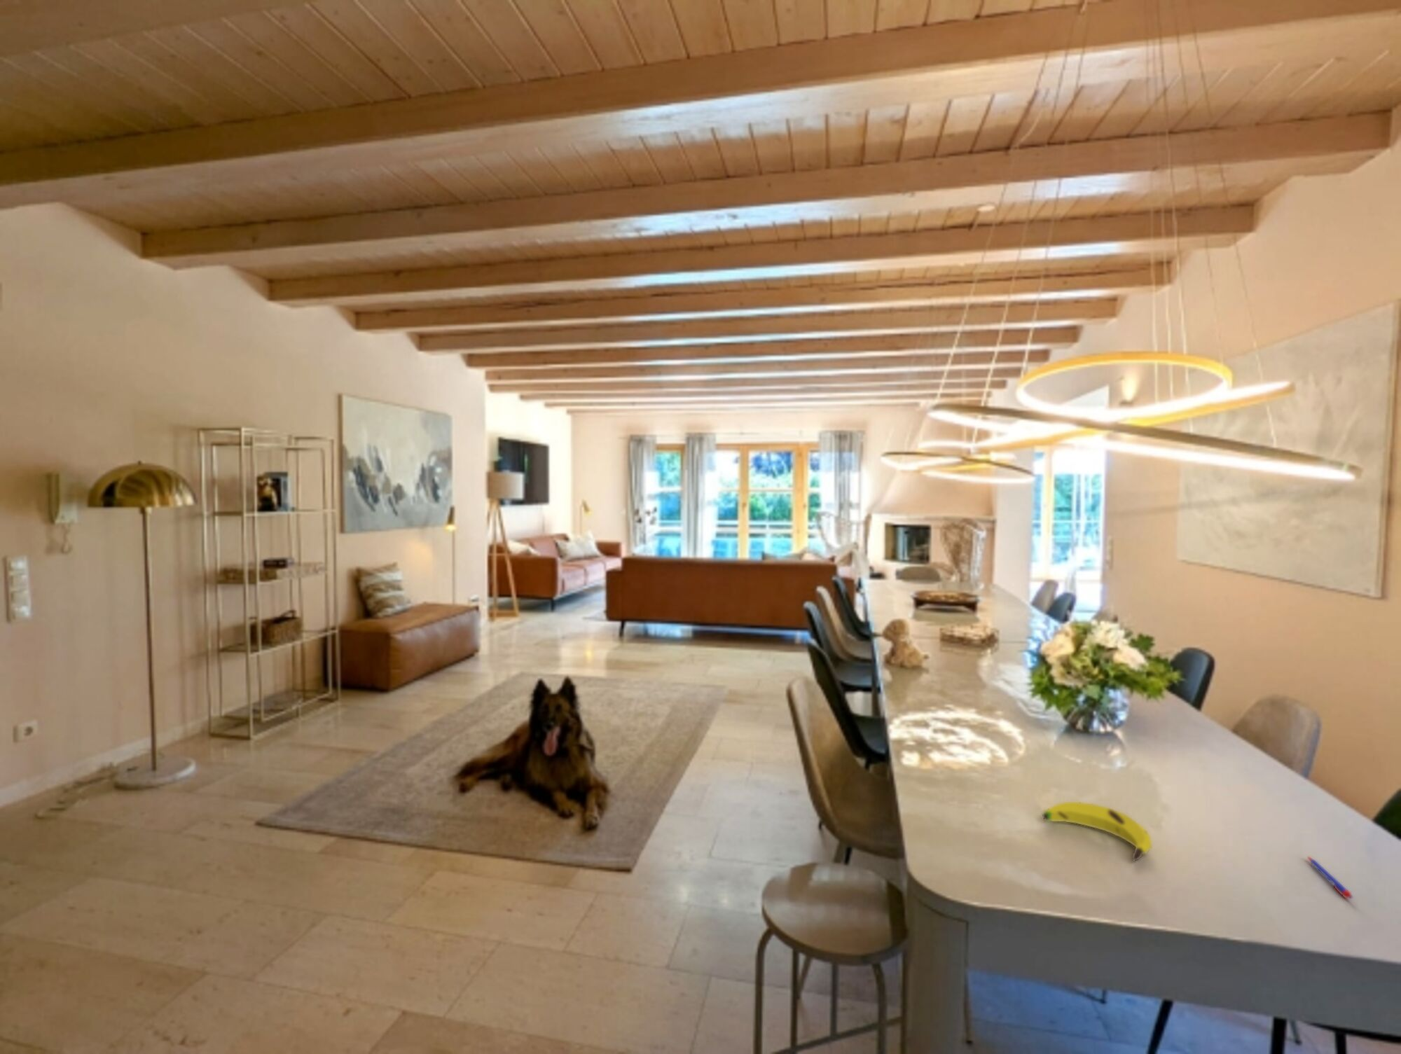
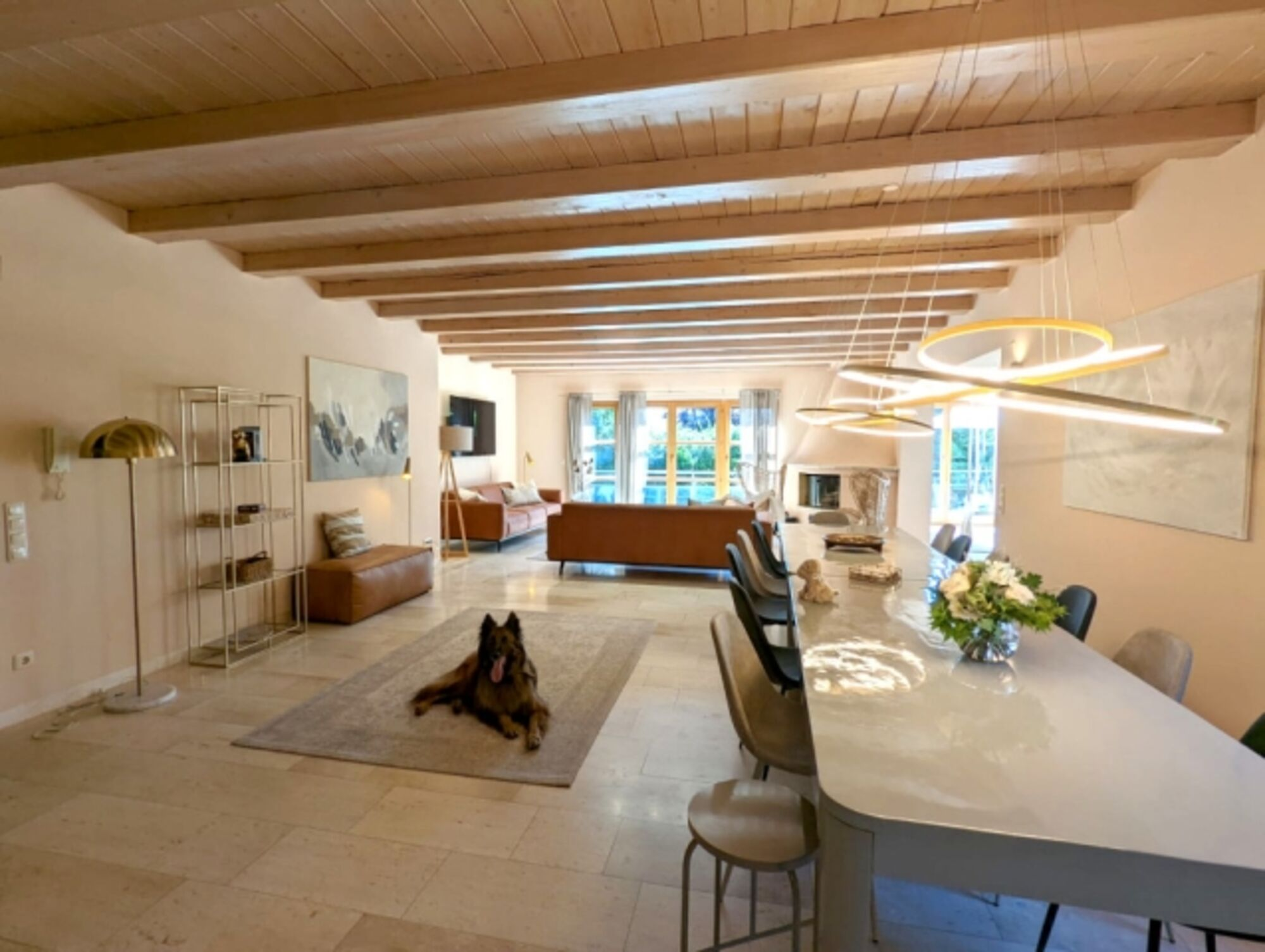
- banana (1094, 826)
- pen (1328, 875)
